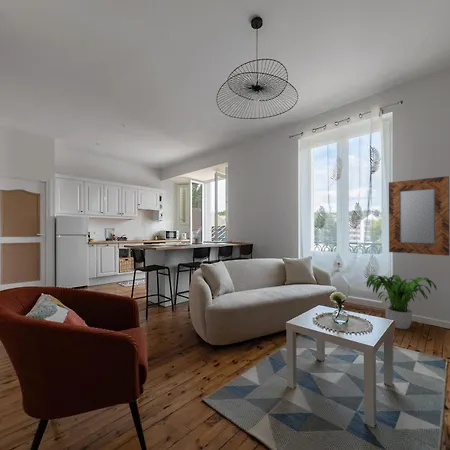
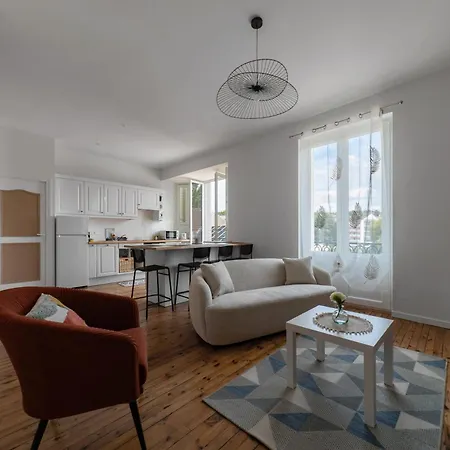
- home mirror (417, 216)
- potted plant (401, 300)
